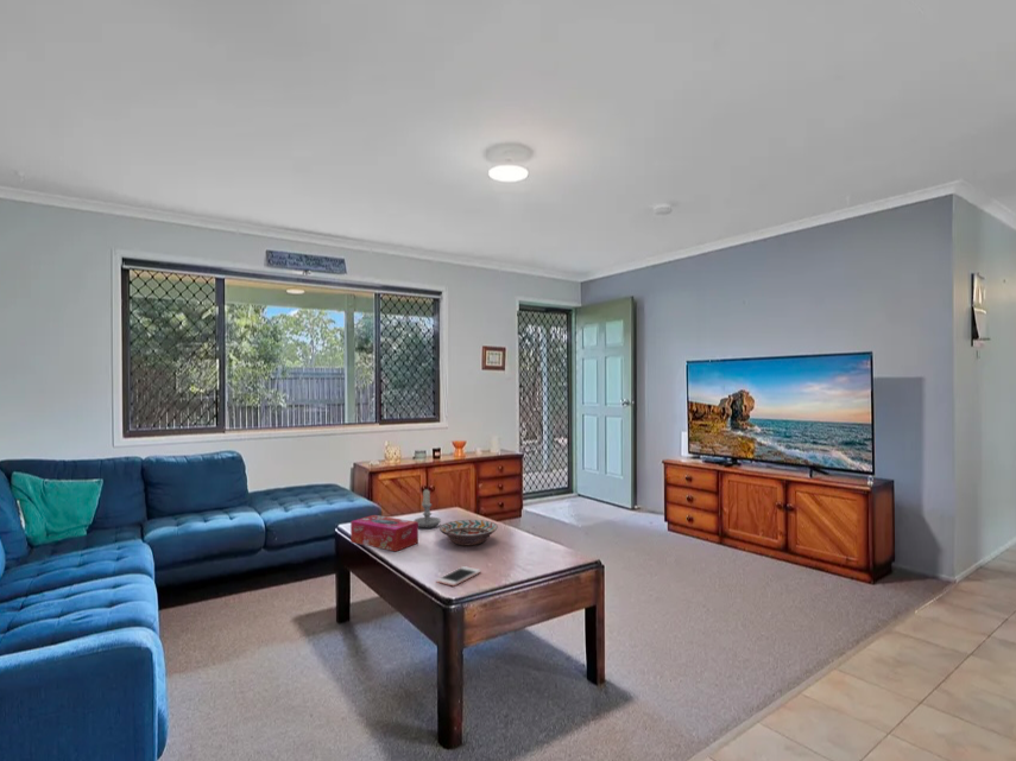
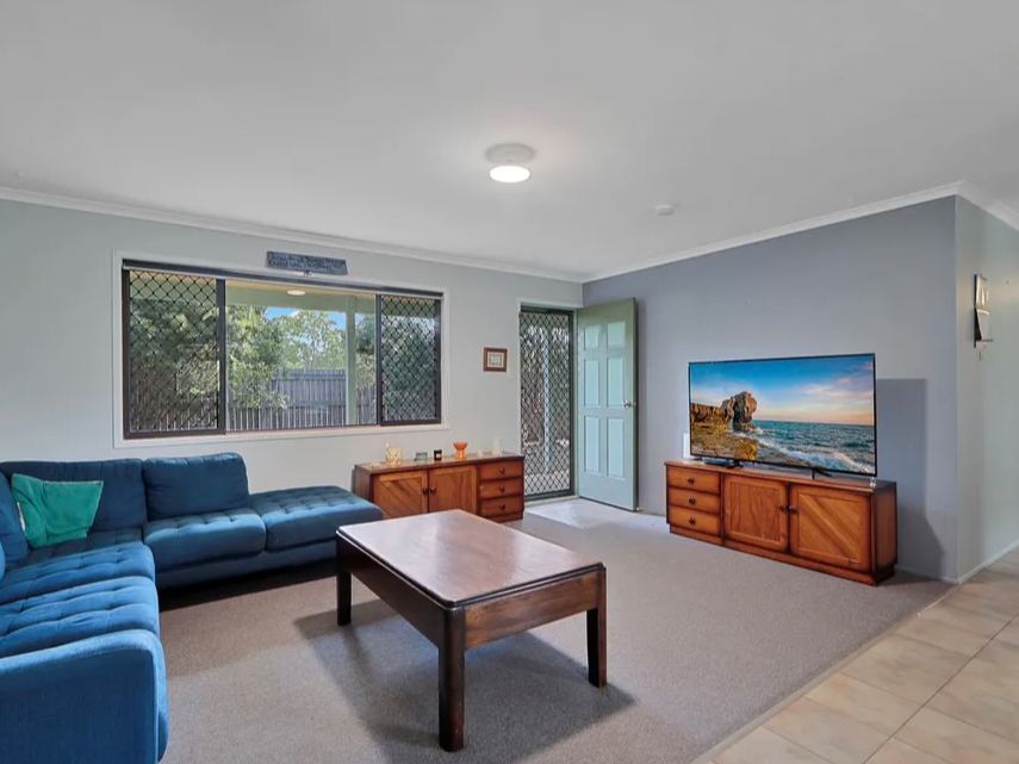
- candle (427, 507)
- tissue box (384, 532)
- cell phone (459, 576)
- decorative bowl (468, 533)
